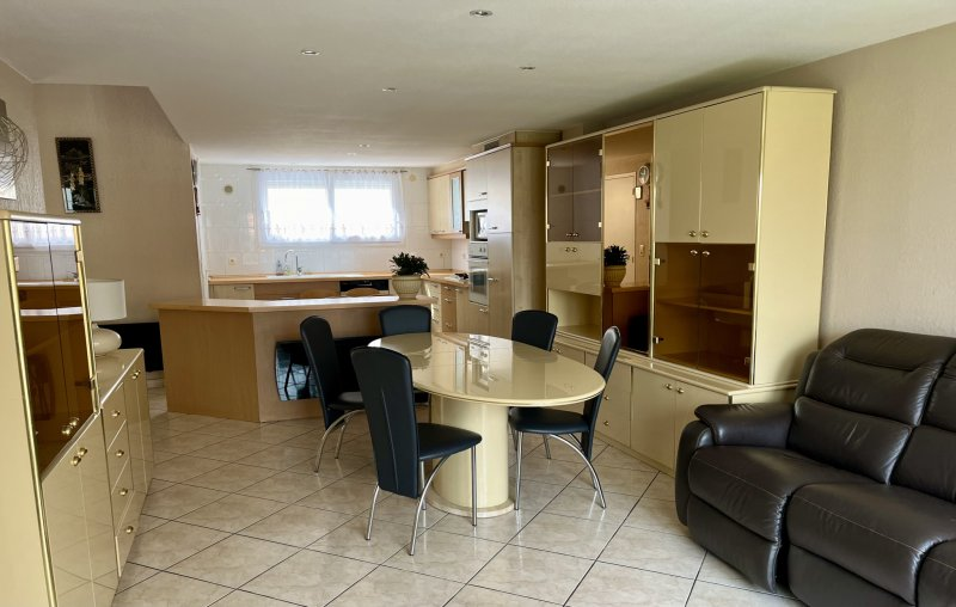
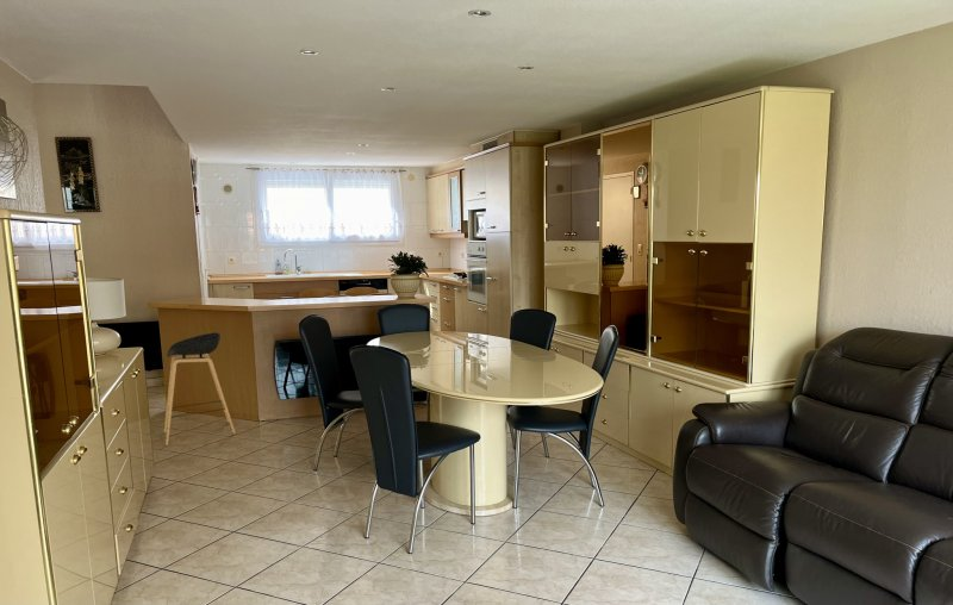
+ stool (195, 404)
